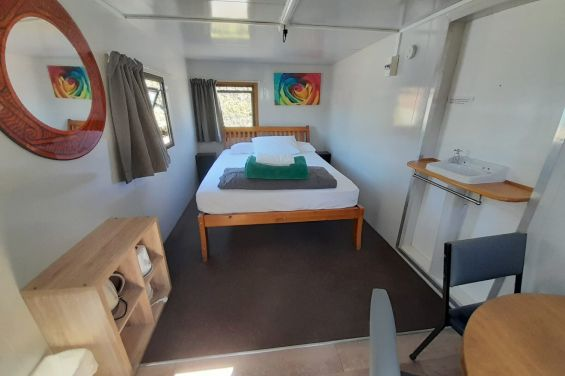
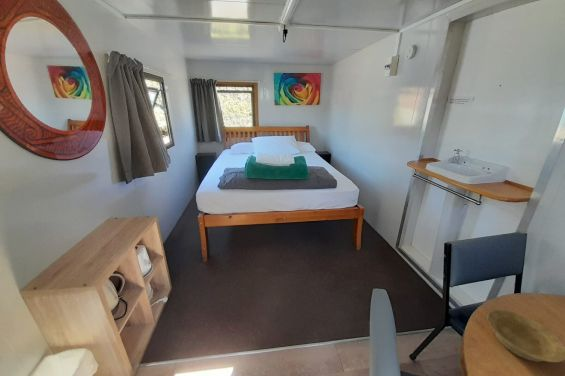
+ bowl (521, 338)
